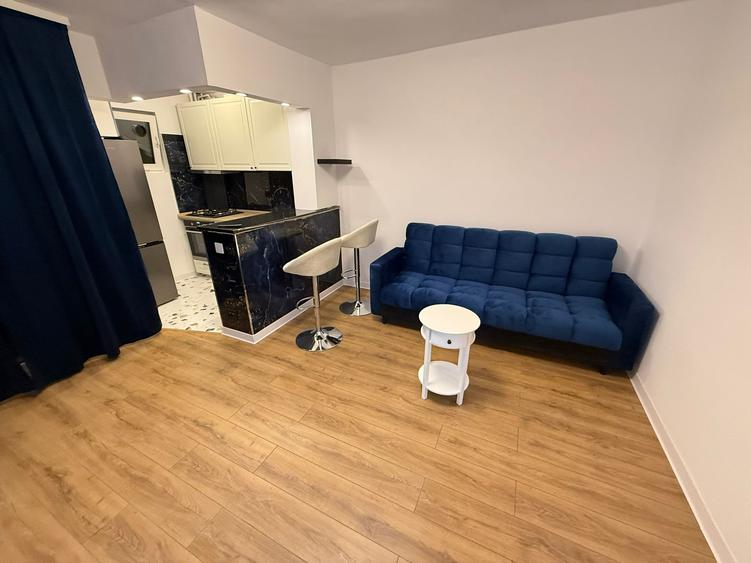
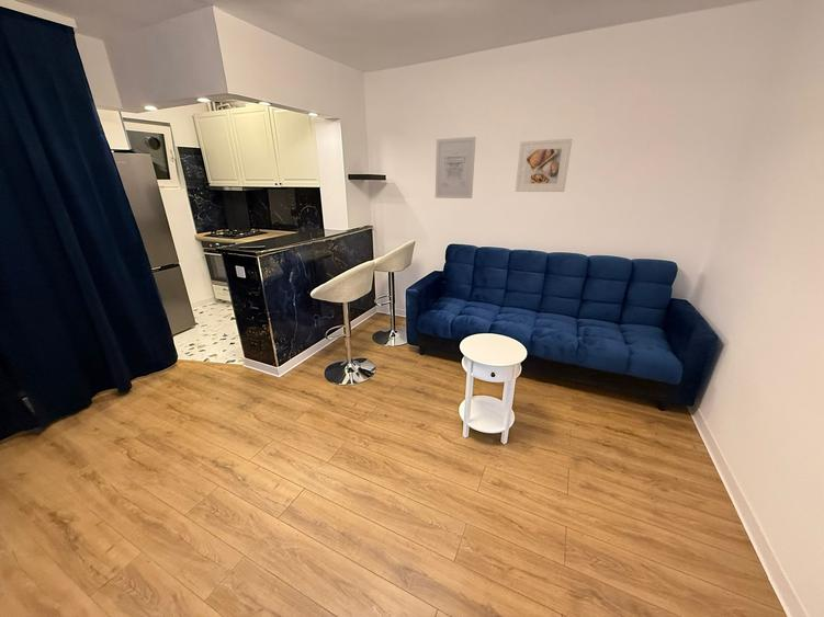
+ wall art (454, 169)
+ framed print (542, 167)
